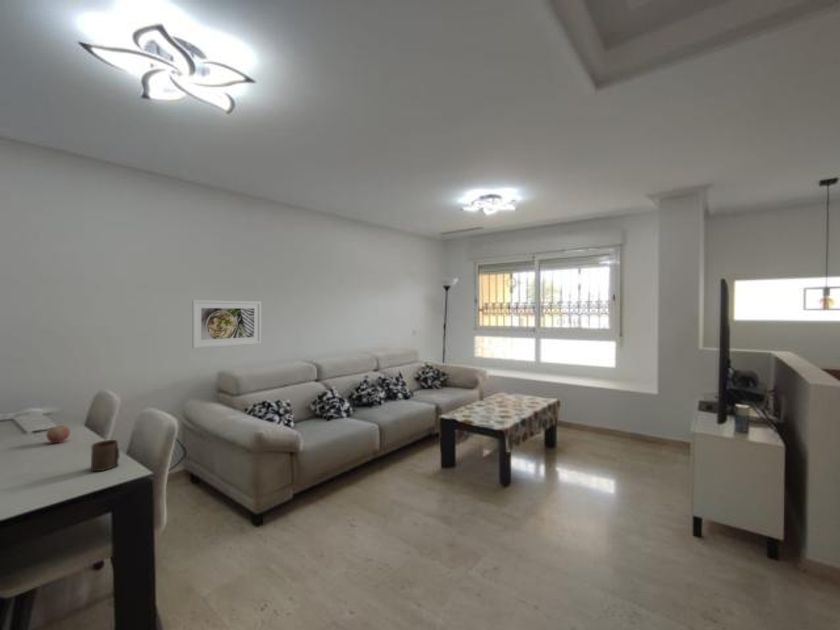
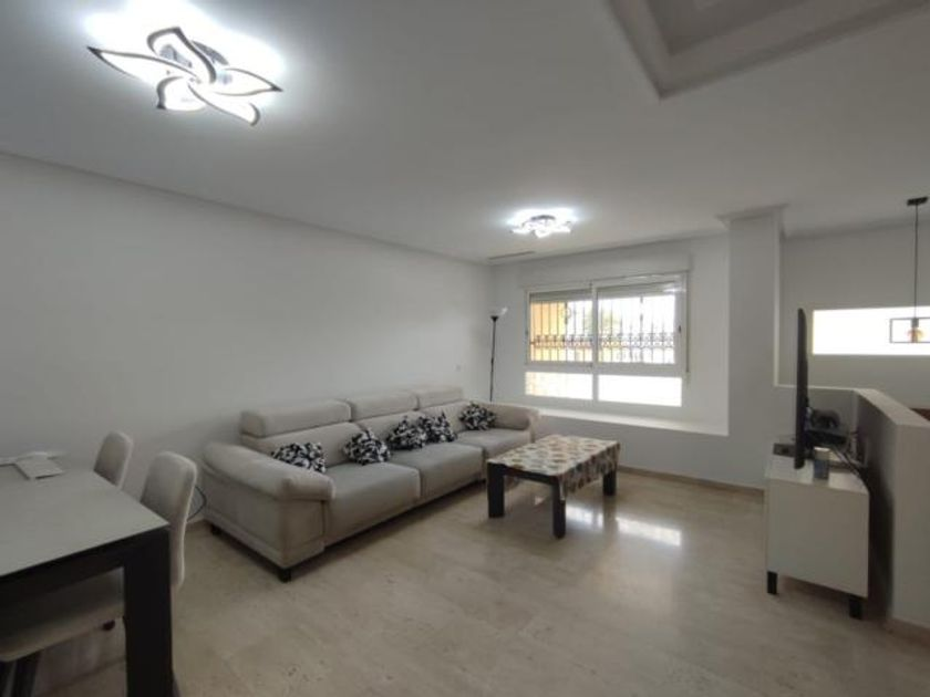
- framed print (228, 323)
- cup (105, 455)
- fruit (58, 433)
